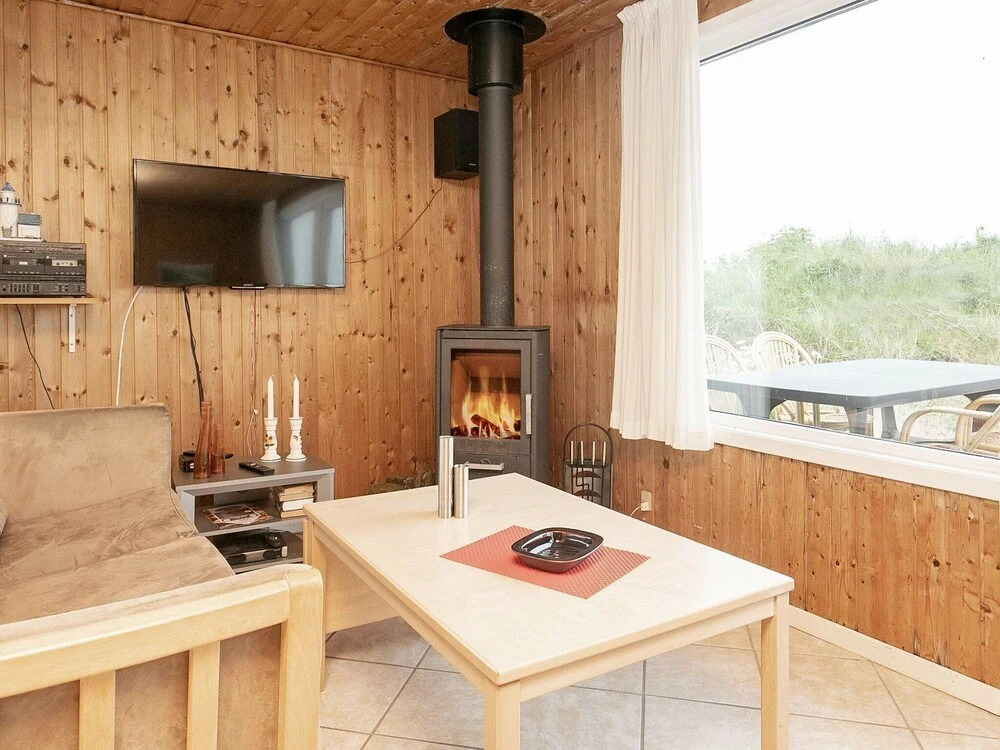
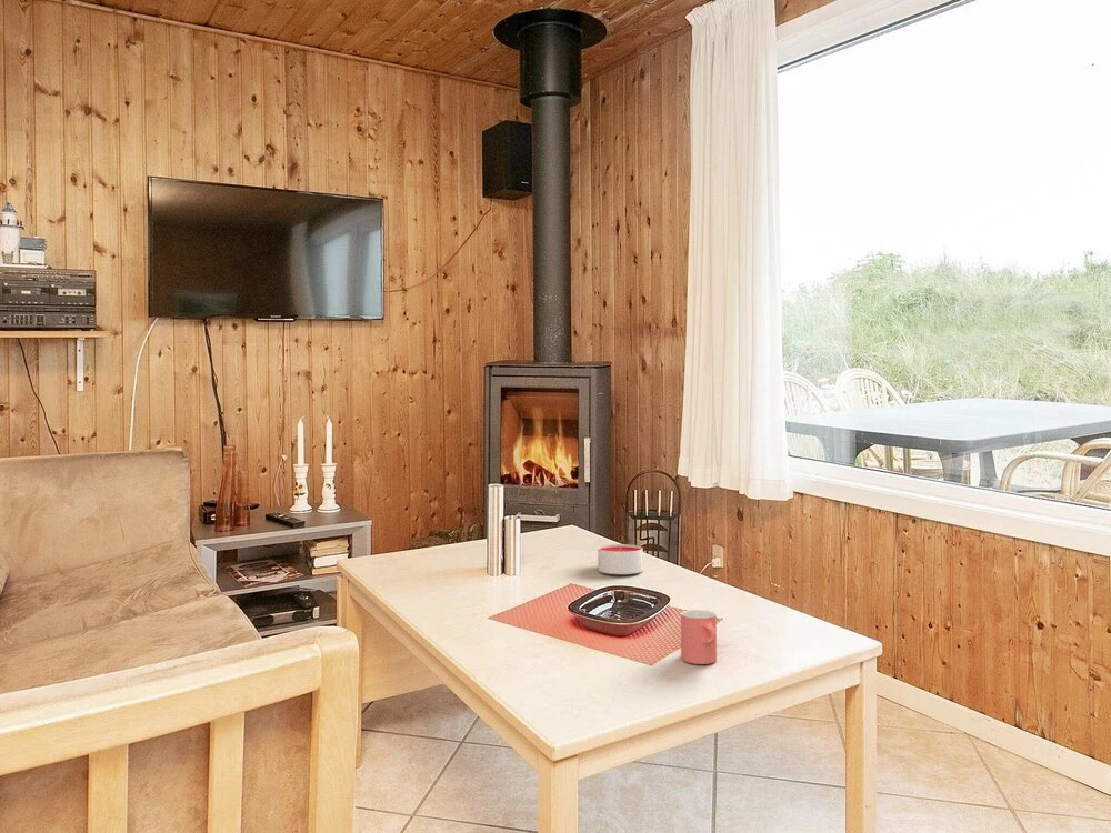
+ cup (702, 638)
+ candle (620, 558)
